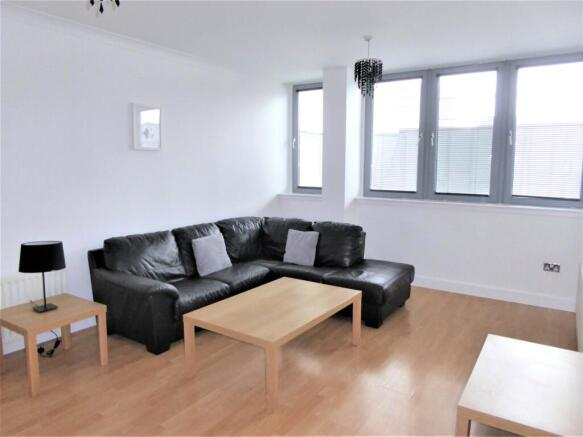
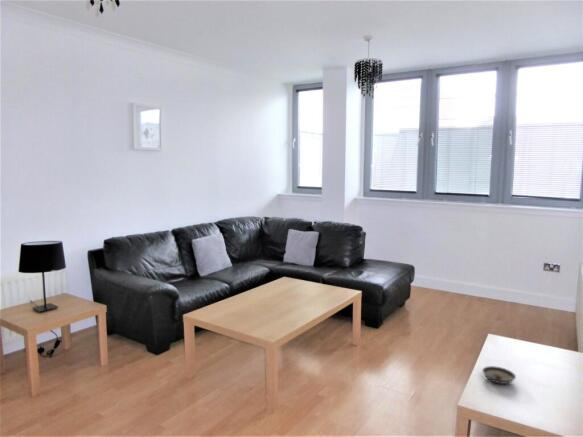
+ saucer (498, 376)
